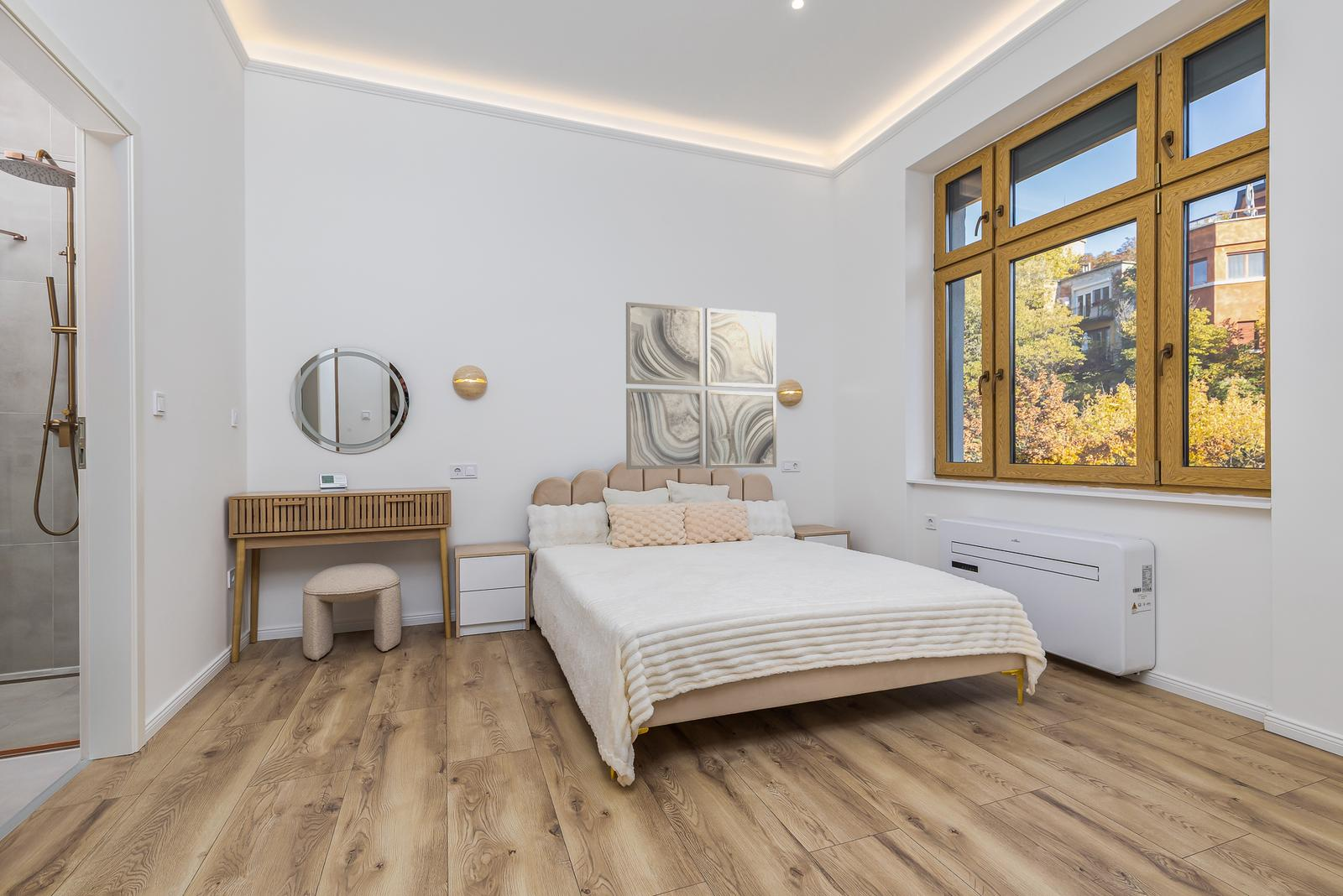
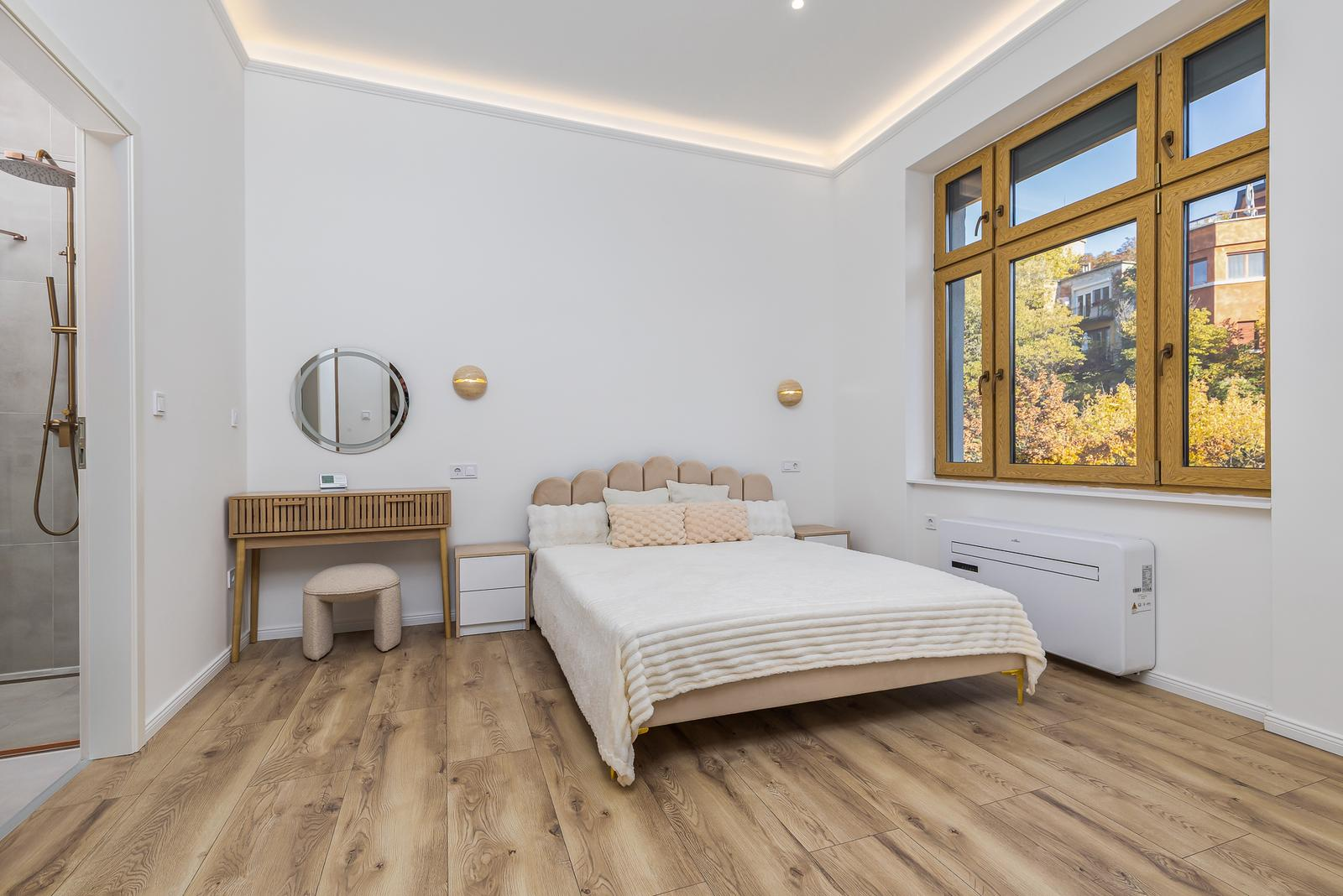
- wall art (702, 390)
